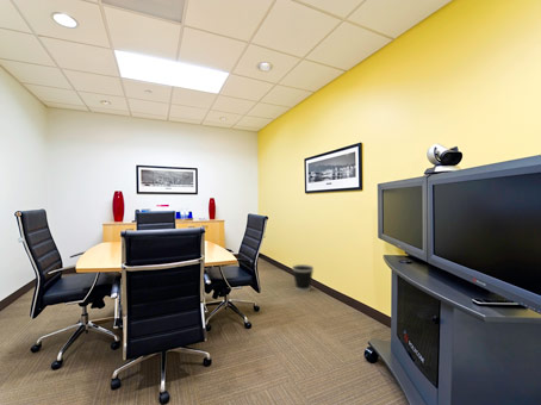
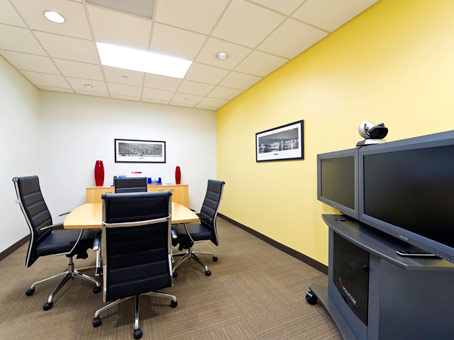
- wastebasket (303, 278)
